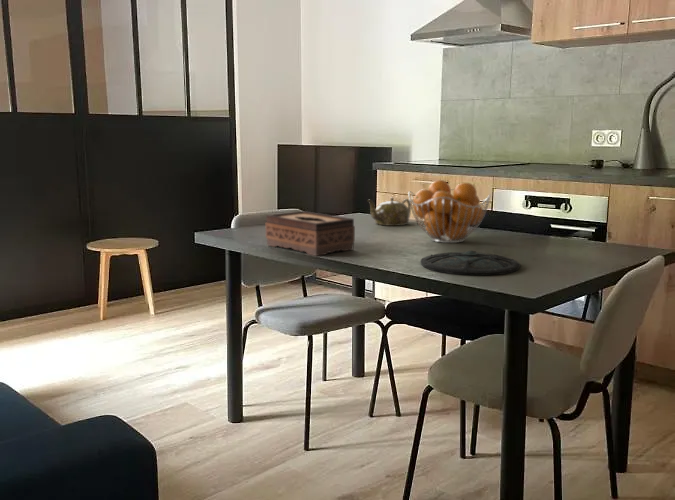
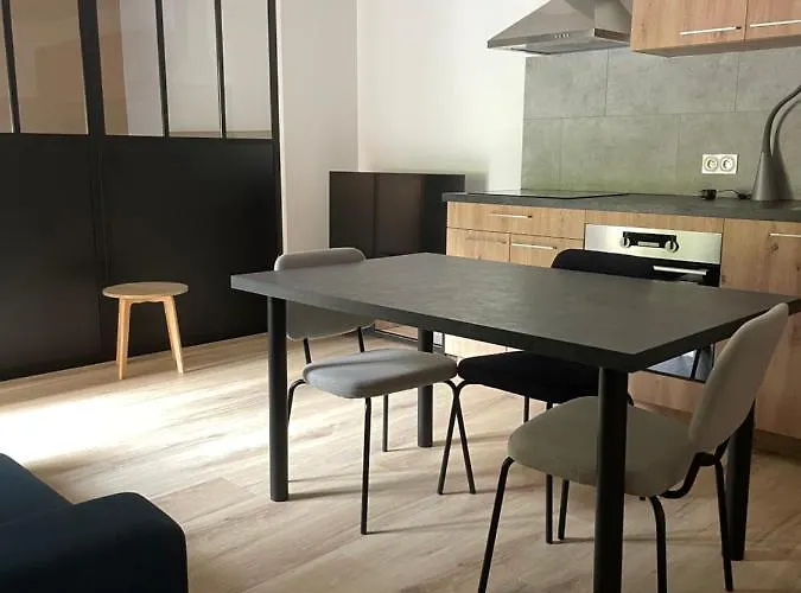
- teapot (389, 210)
- tissue box (309, 232)
- plate (469, 258)
- fruit basket (448, 210)
